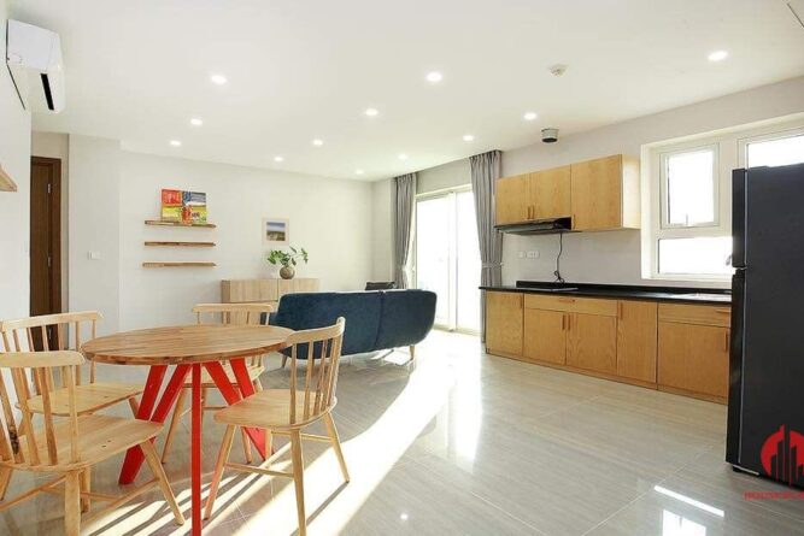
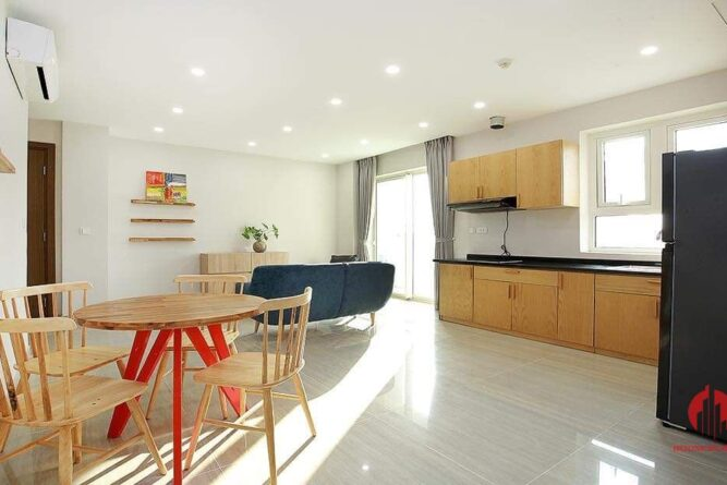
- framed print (275, 231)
